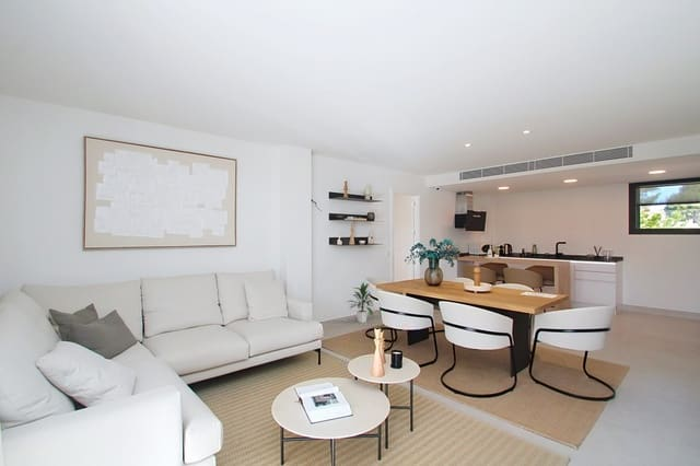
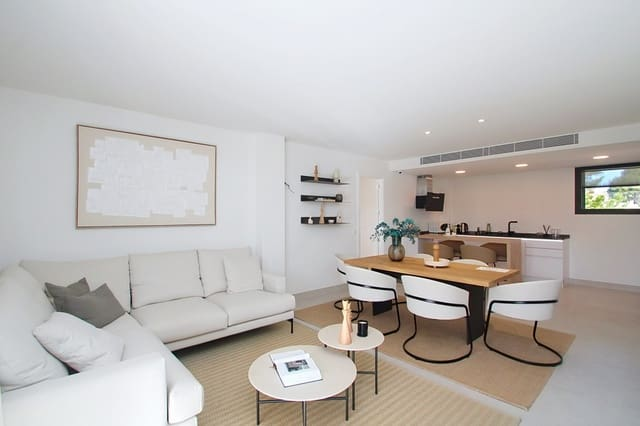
- indoor plant (362, 302)
